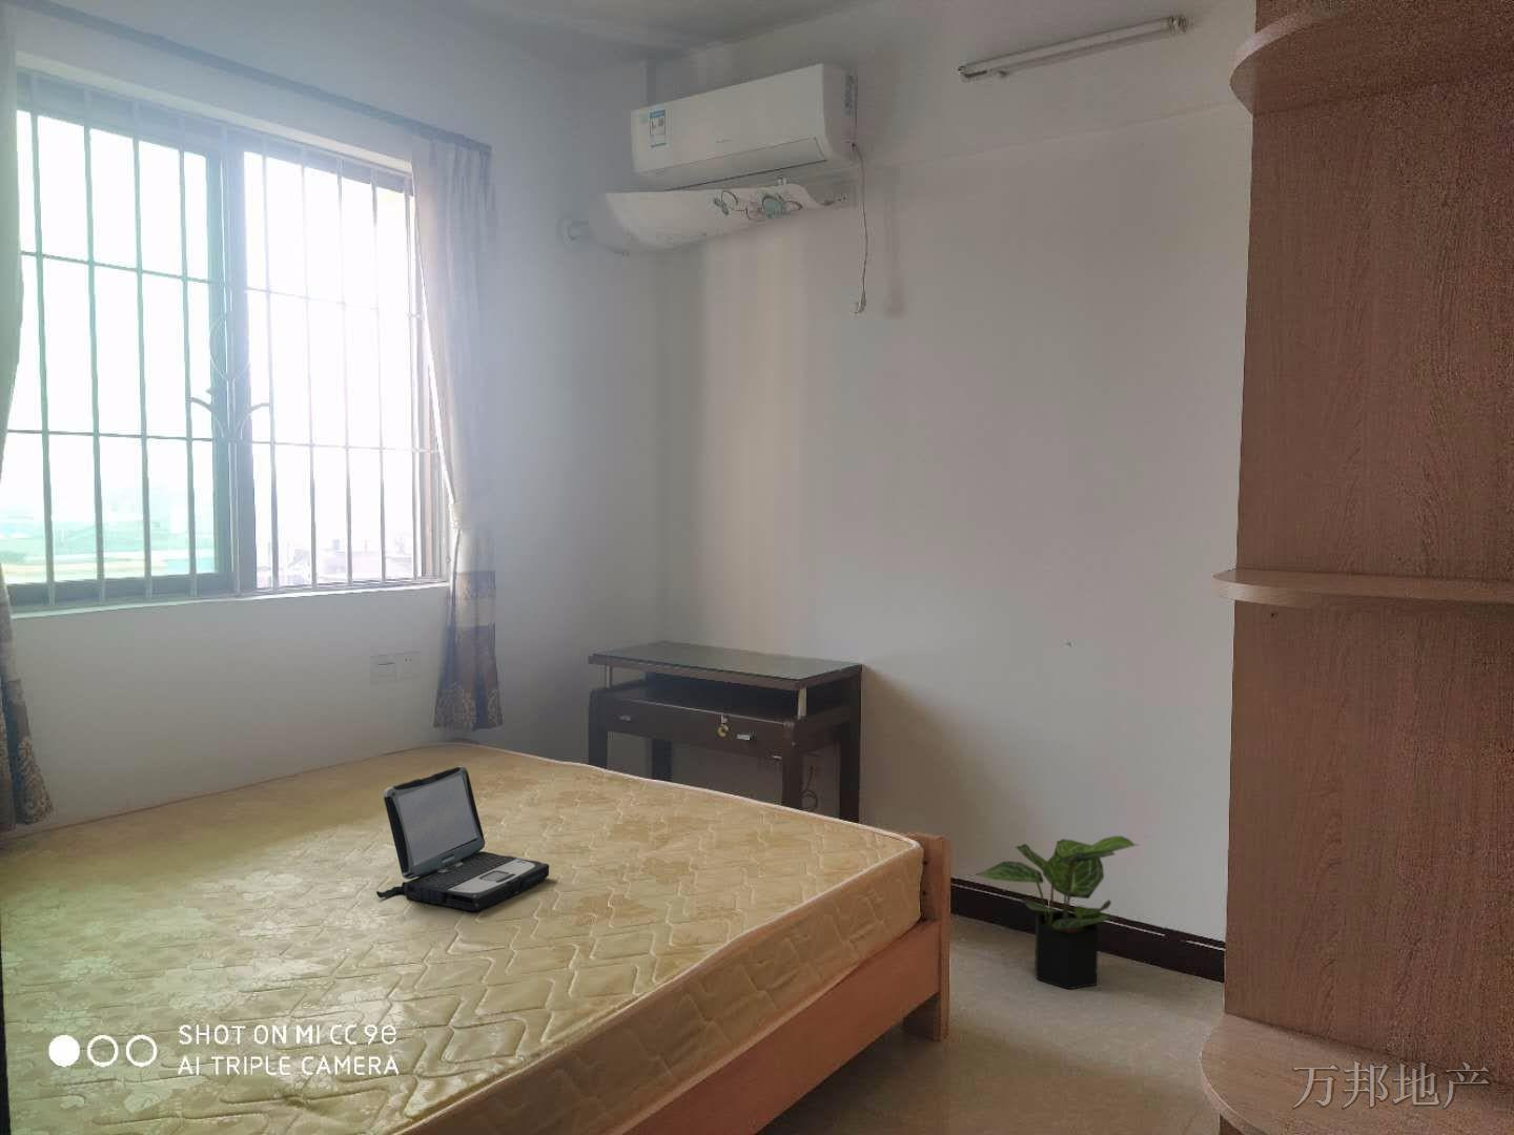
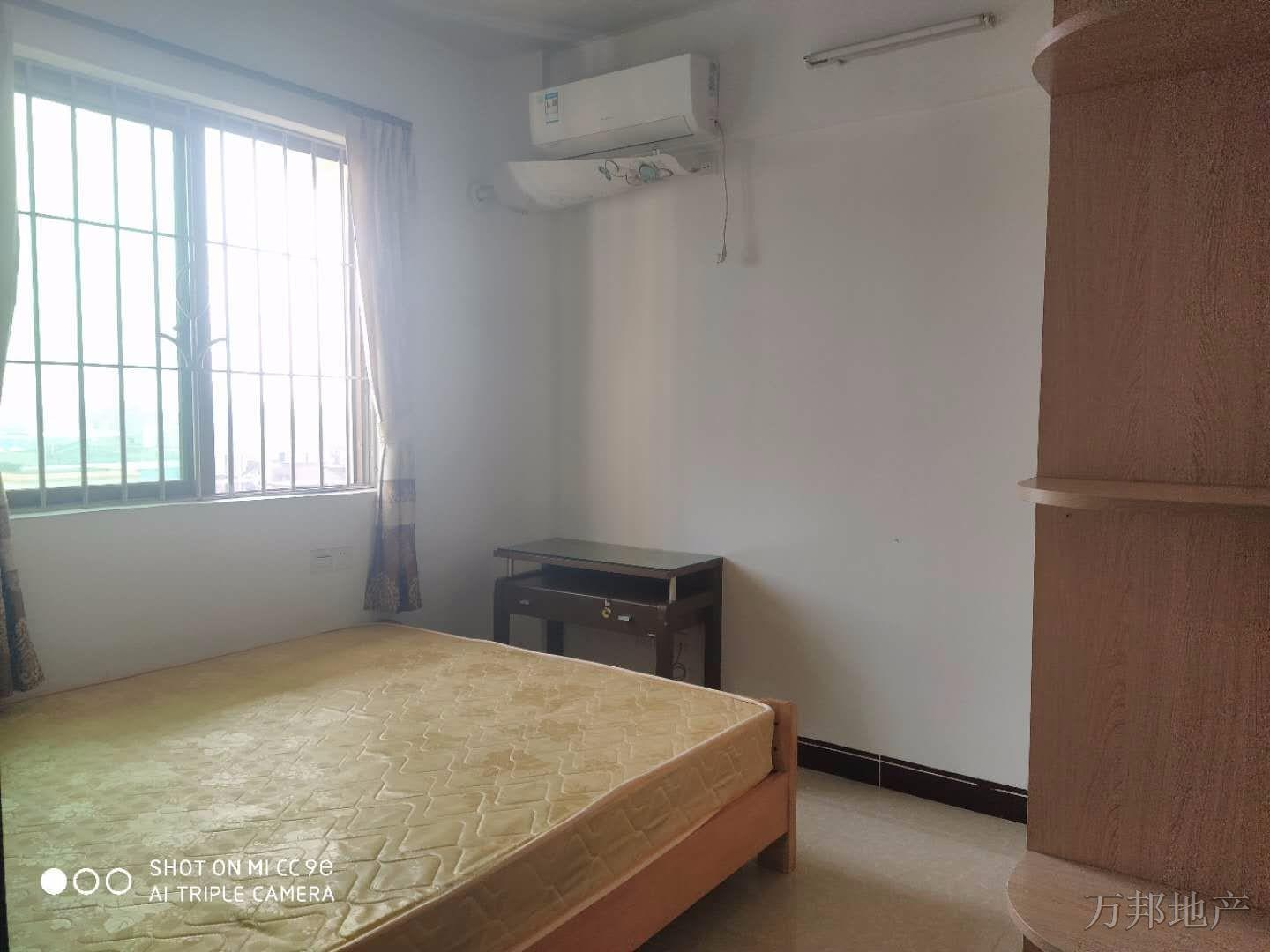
- potted plant (1065, 903)
- laptop (464, 836)
